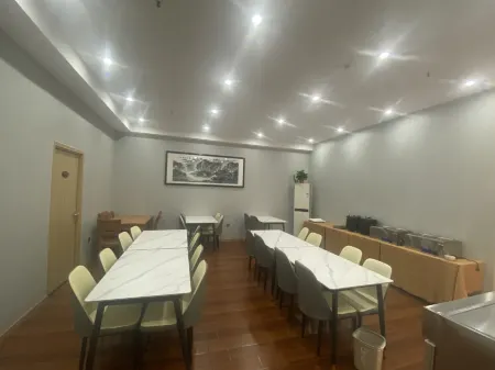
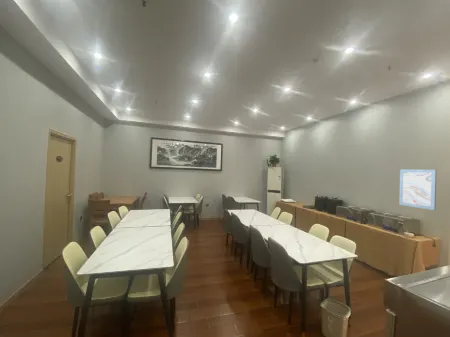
+ wall art (416, 188)
